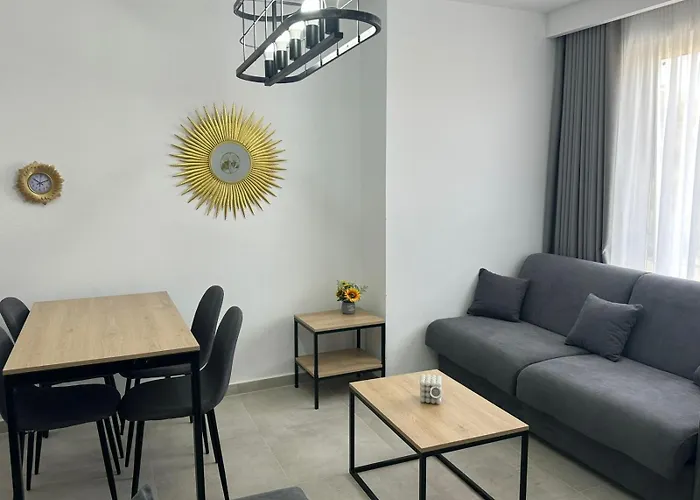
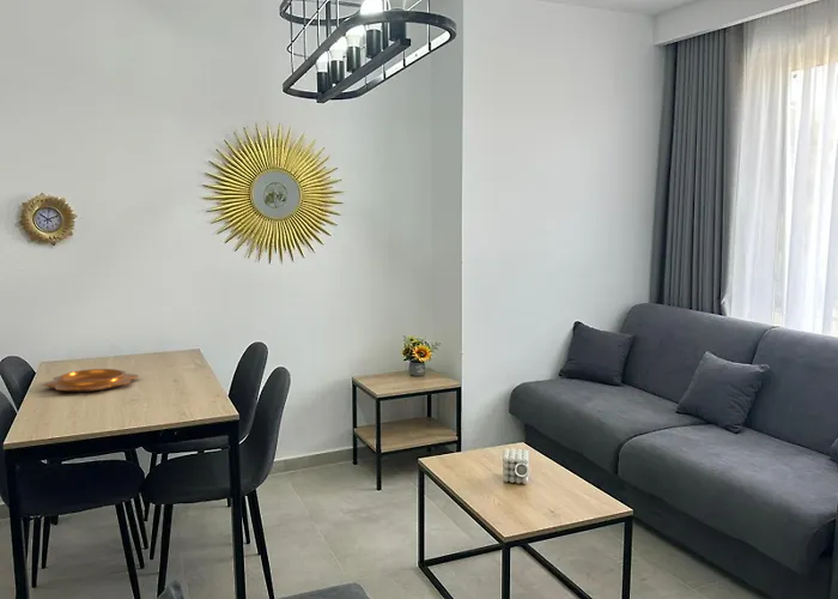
+ decorative bowl (92, 379)
